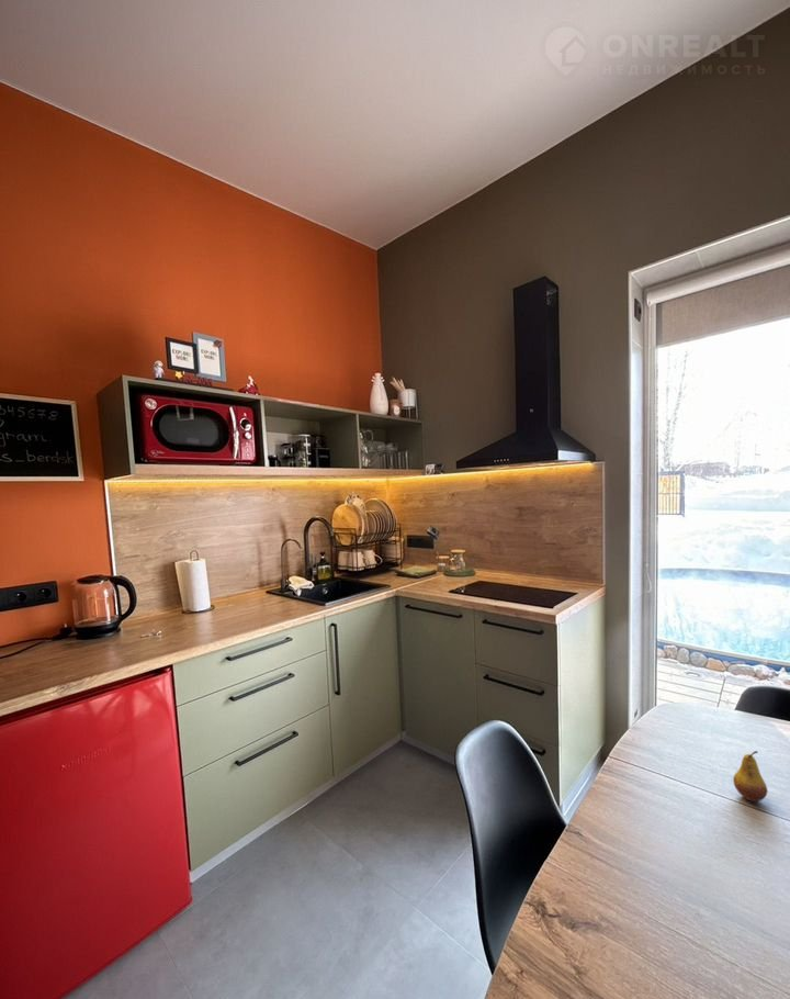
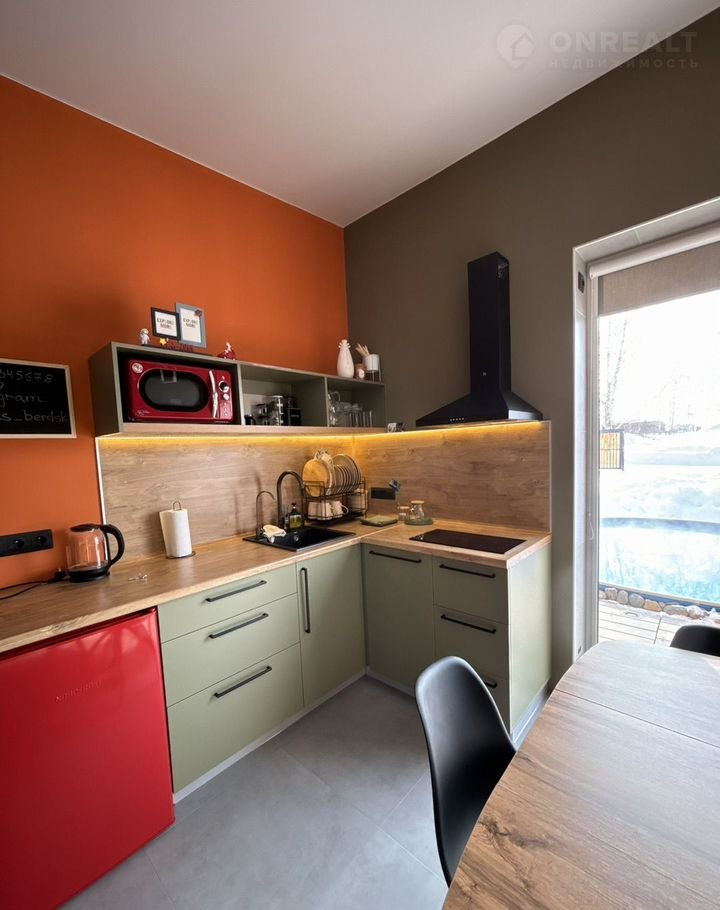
- fruit (749, 770)
